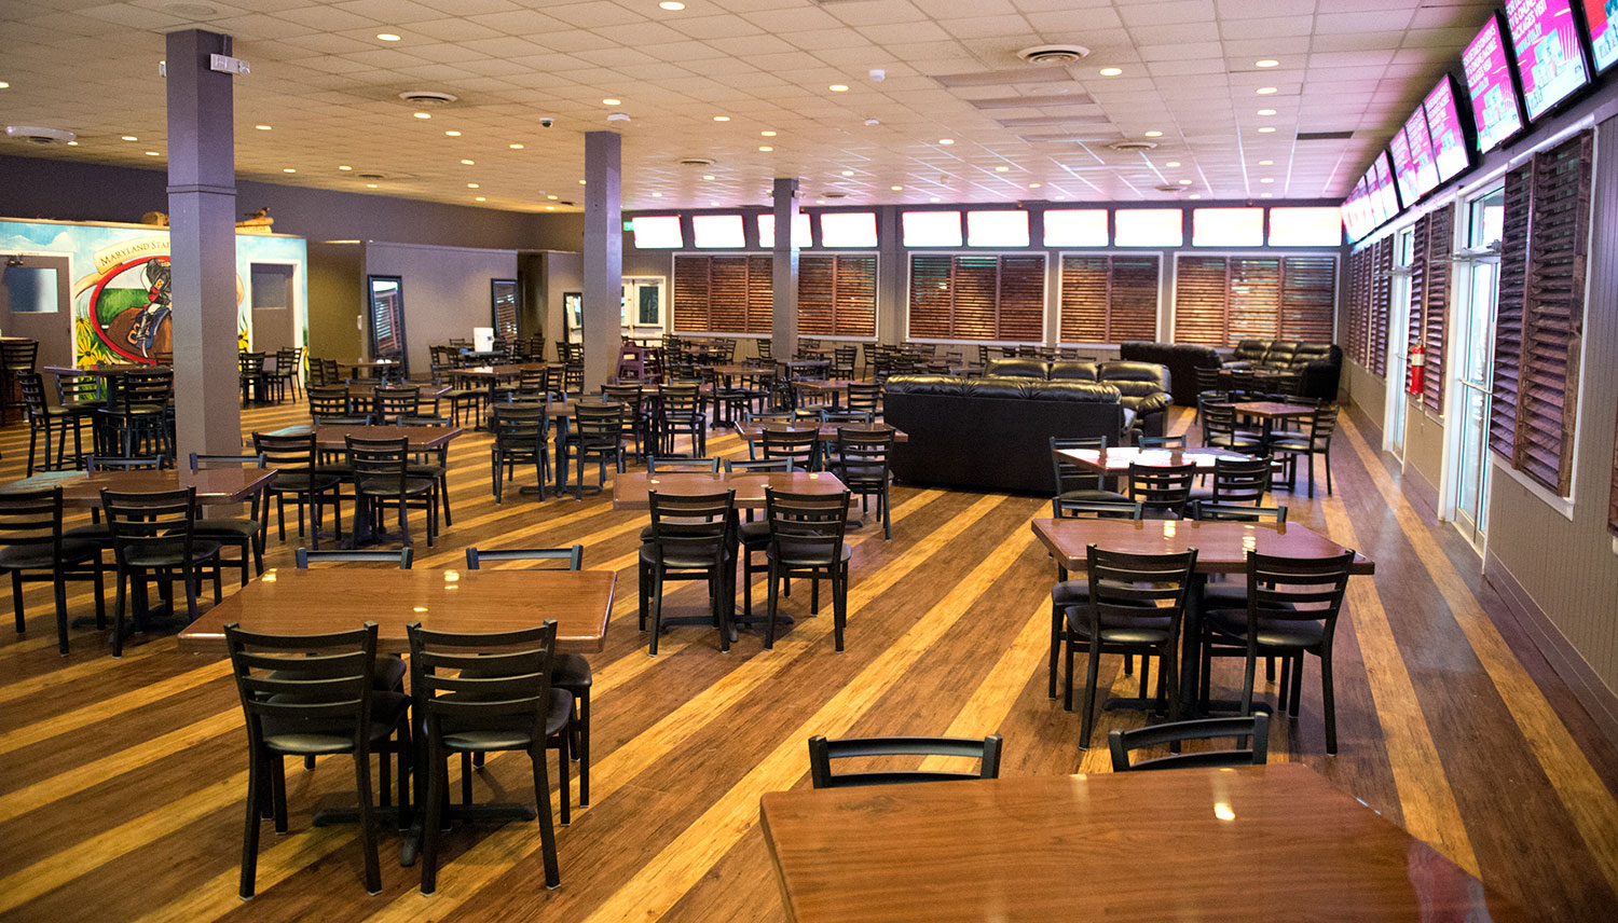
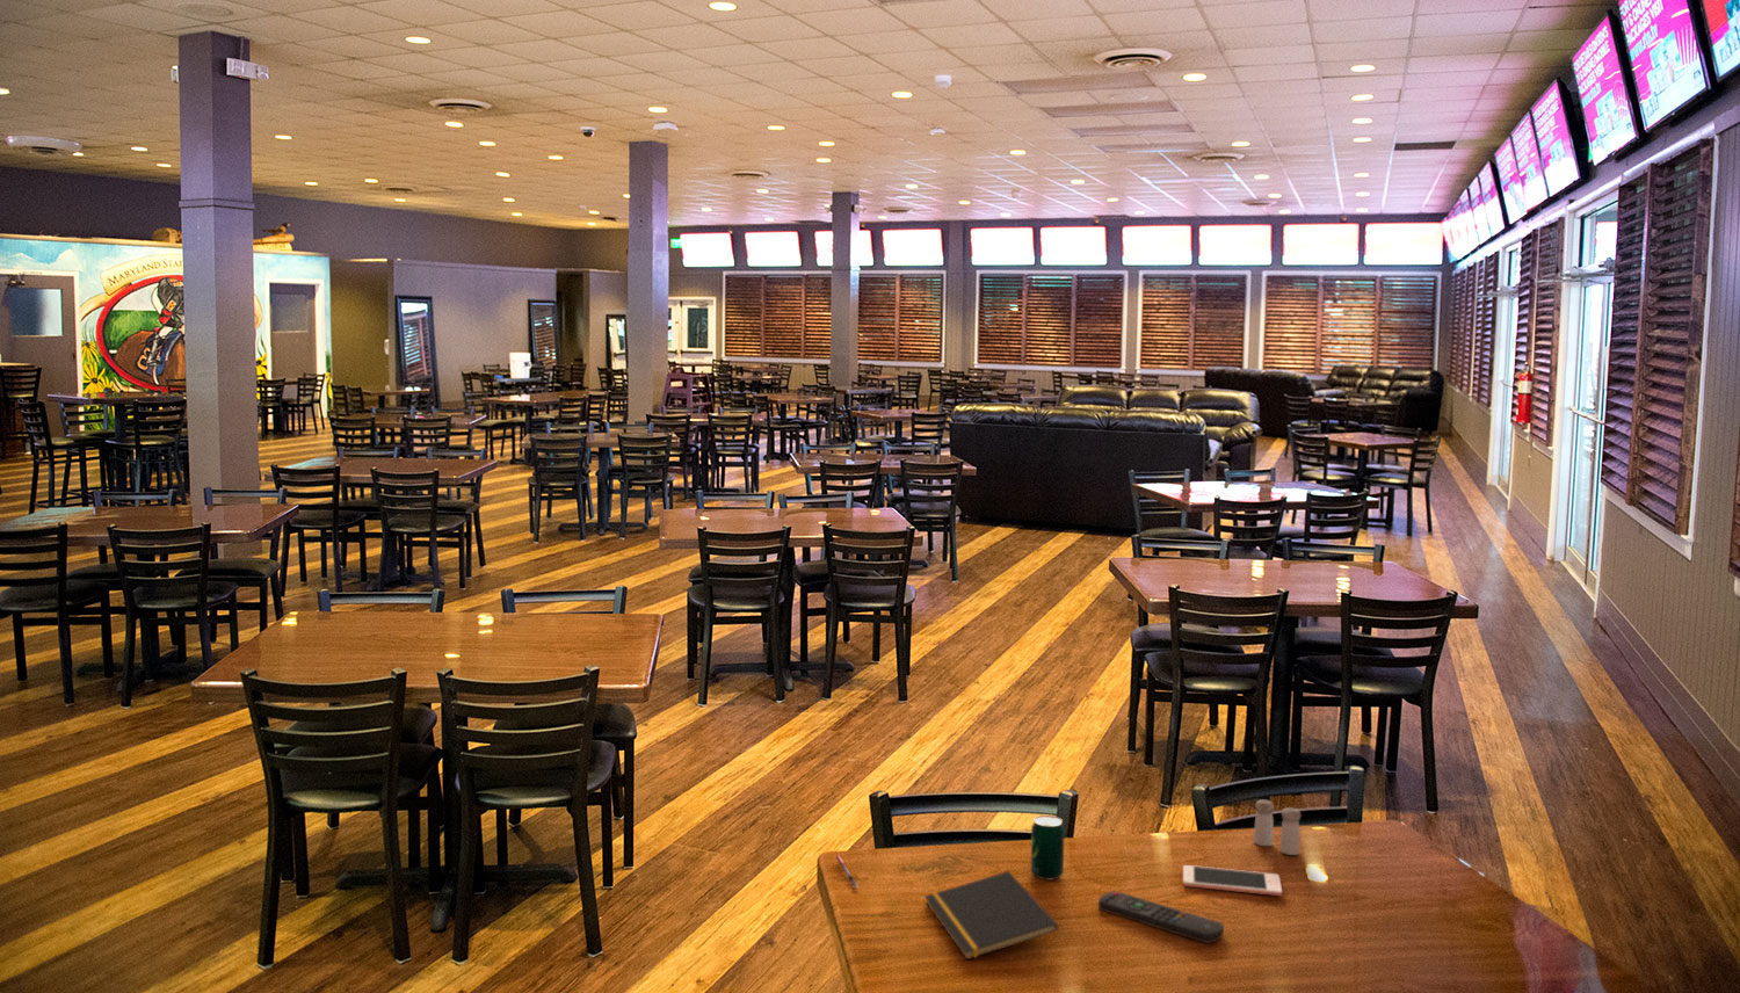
+ salt and pepper shaker (1273, 826)
+ beverage can (1048, 847)
+ notepad (988, 912)
+ cell phone (1231, 879)
+ pen (847, 871)
+ remote control (1159, 915)
